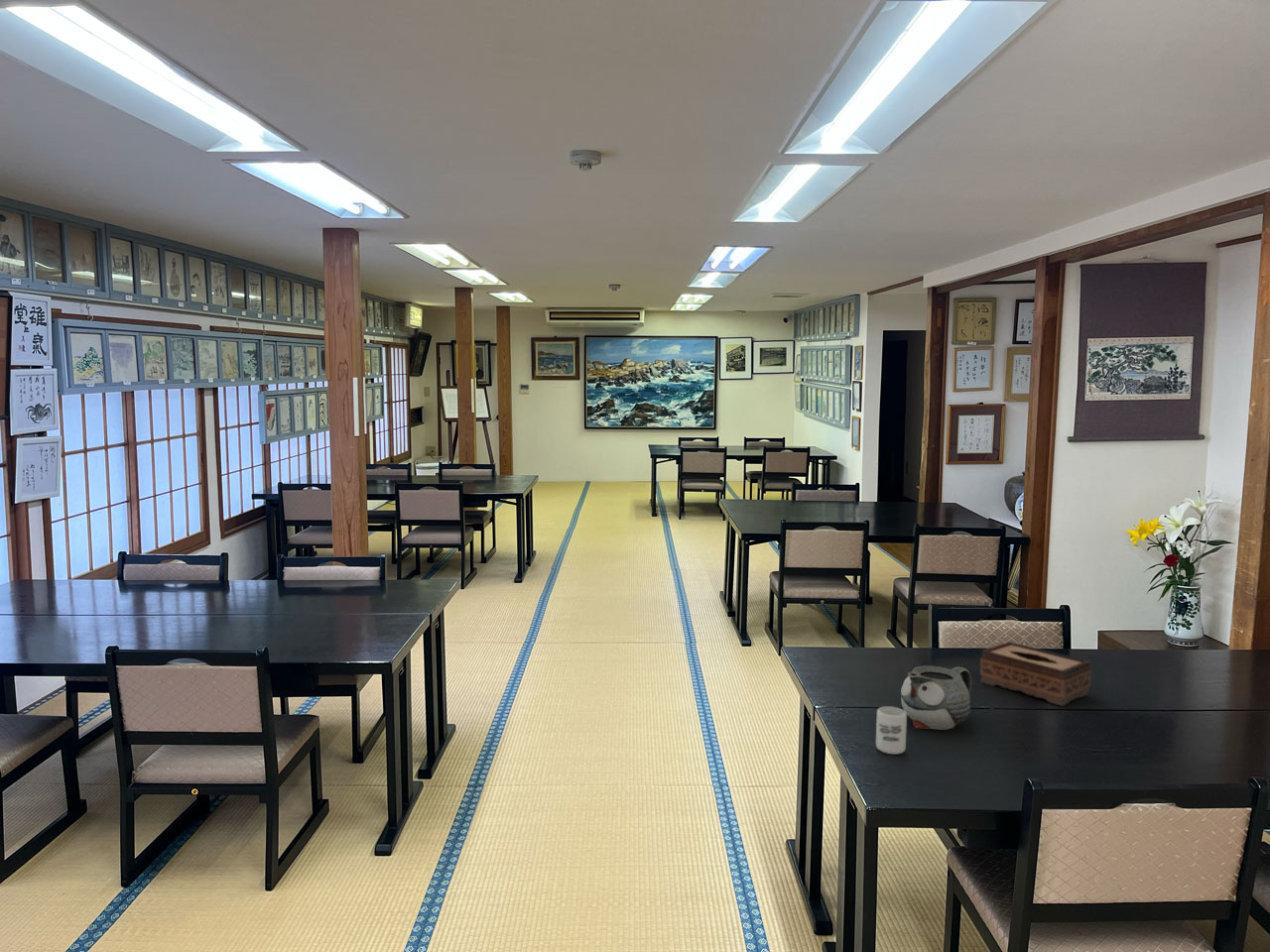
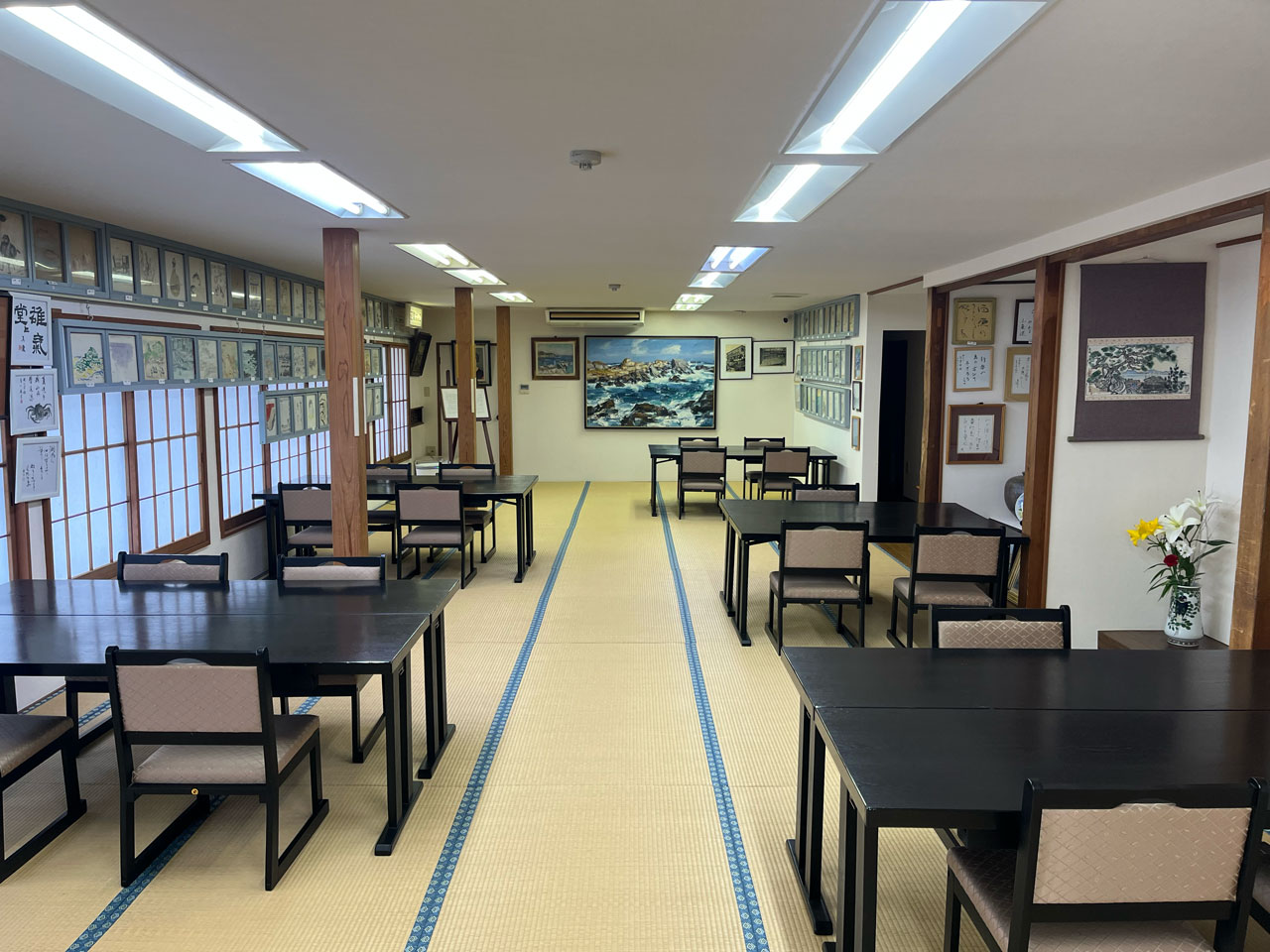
- tissue box (1034, 671)
- cup (891, 730)
- teapot (939, 693)
